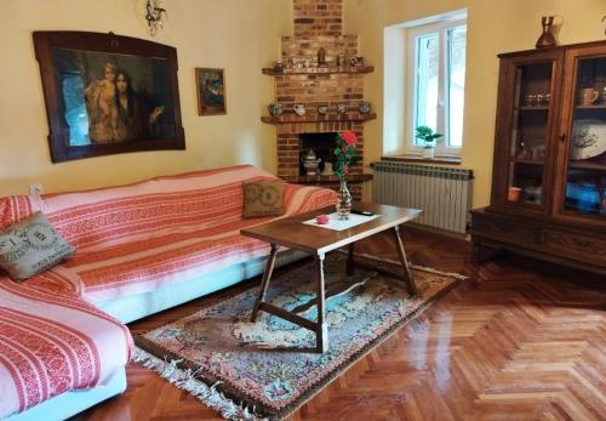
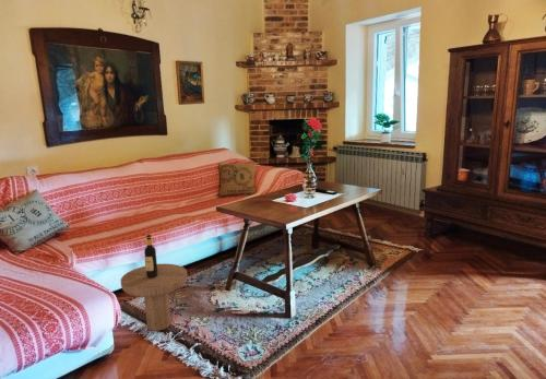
+ side table (154, 281)
